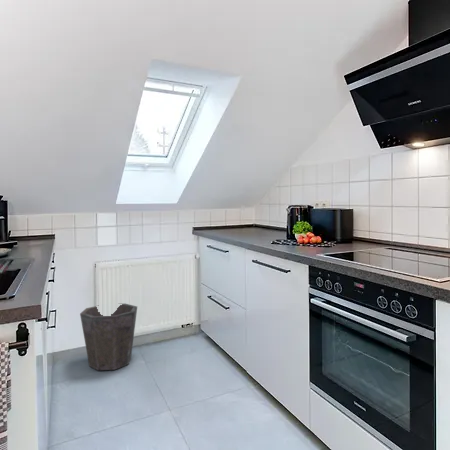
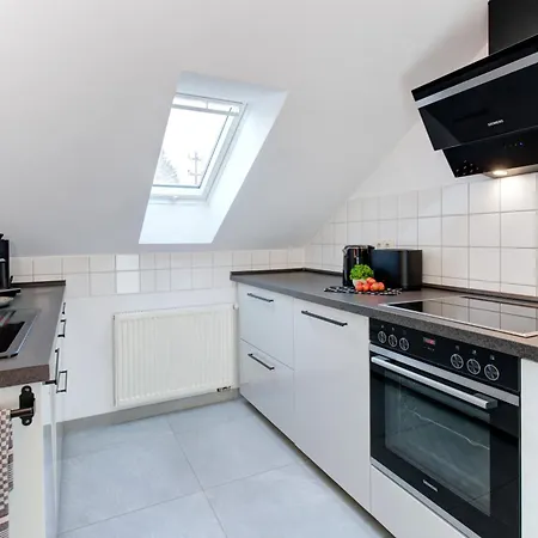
- waste bin (110, 336)
